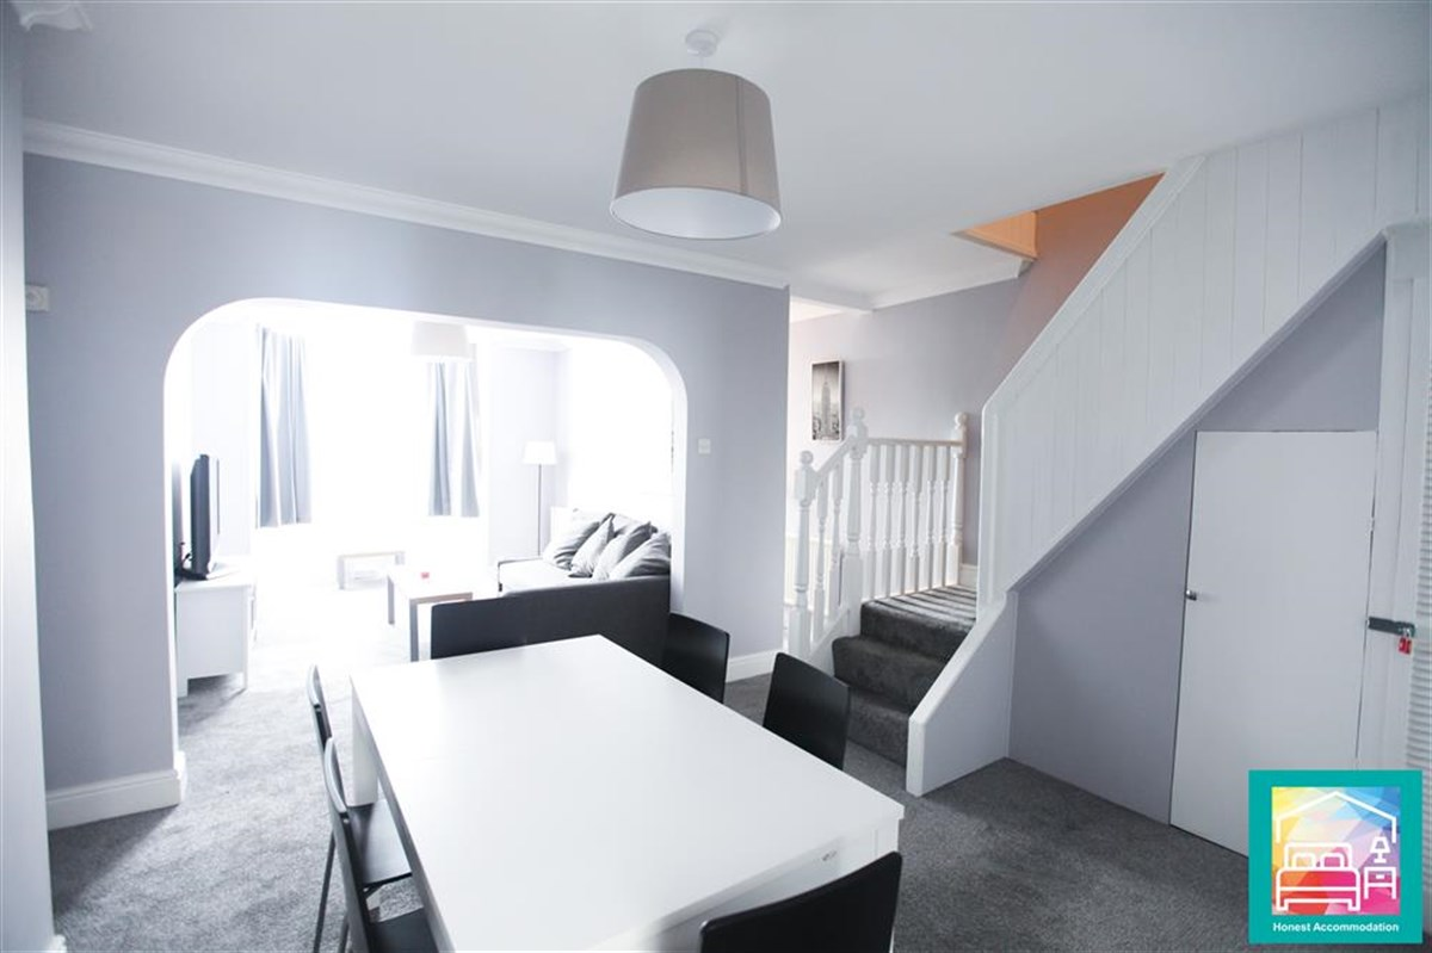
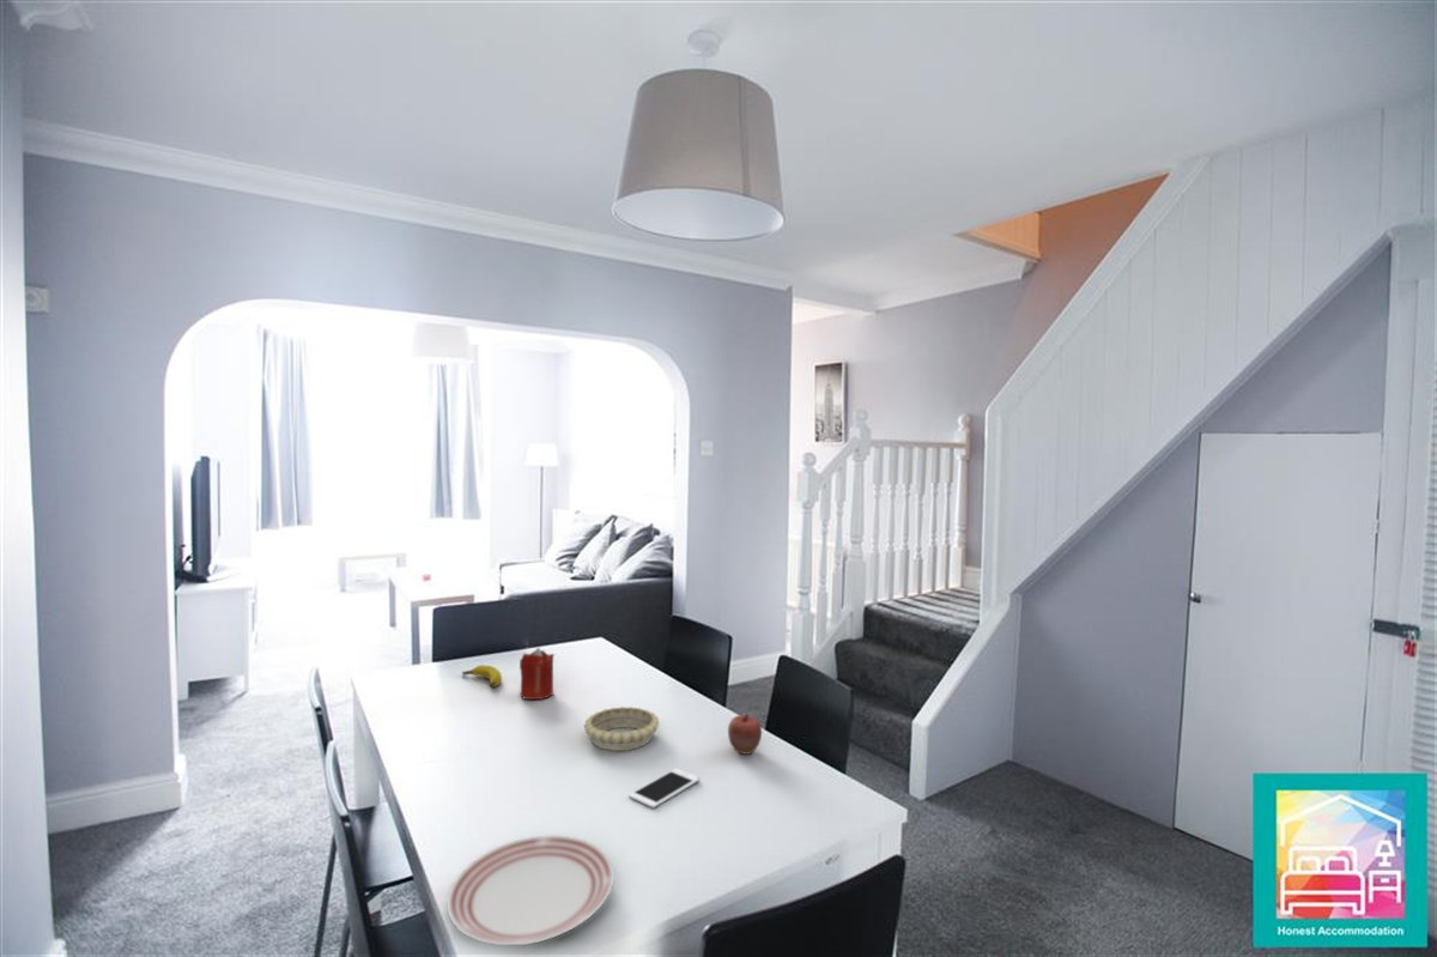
+ banana (484, 673)
+ dinner plate (533, 890)
+ apple (744, 733)
+ cell phone (665, 787)
+ candle (536, 671)
+ decorative bowl (622, 726)
